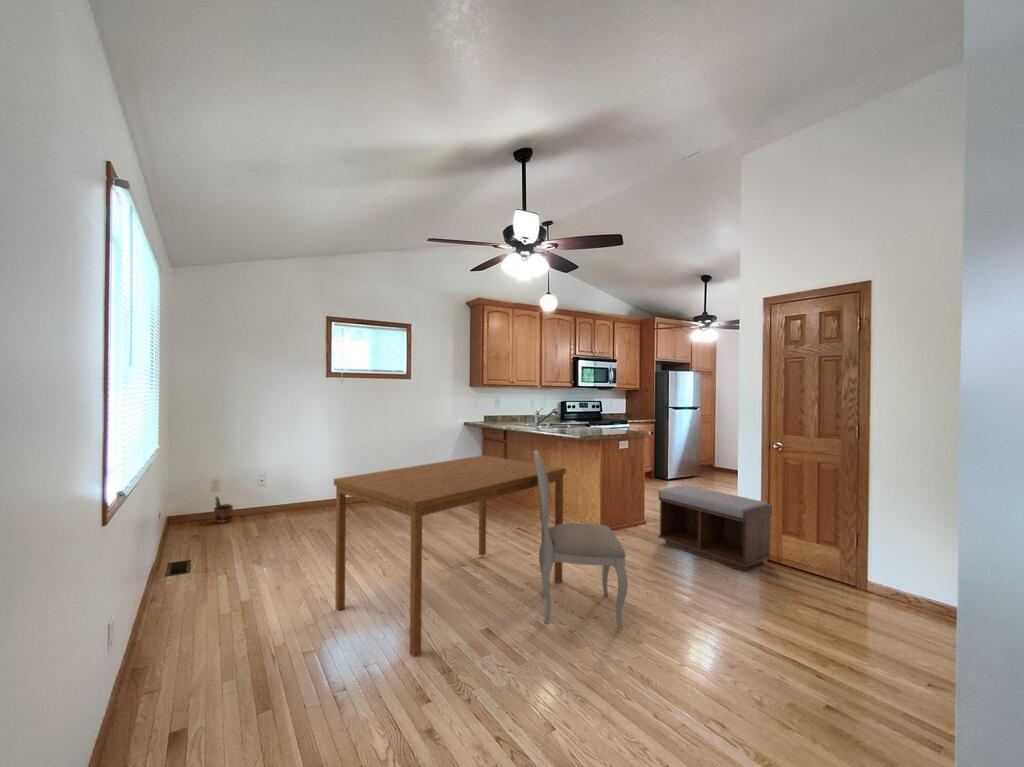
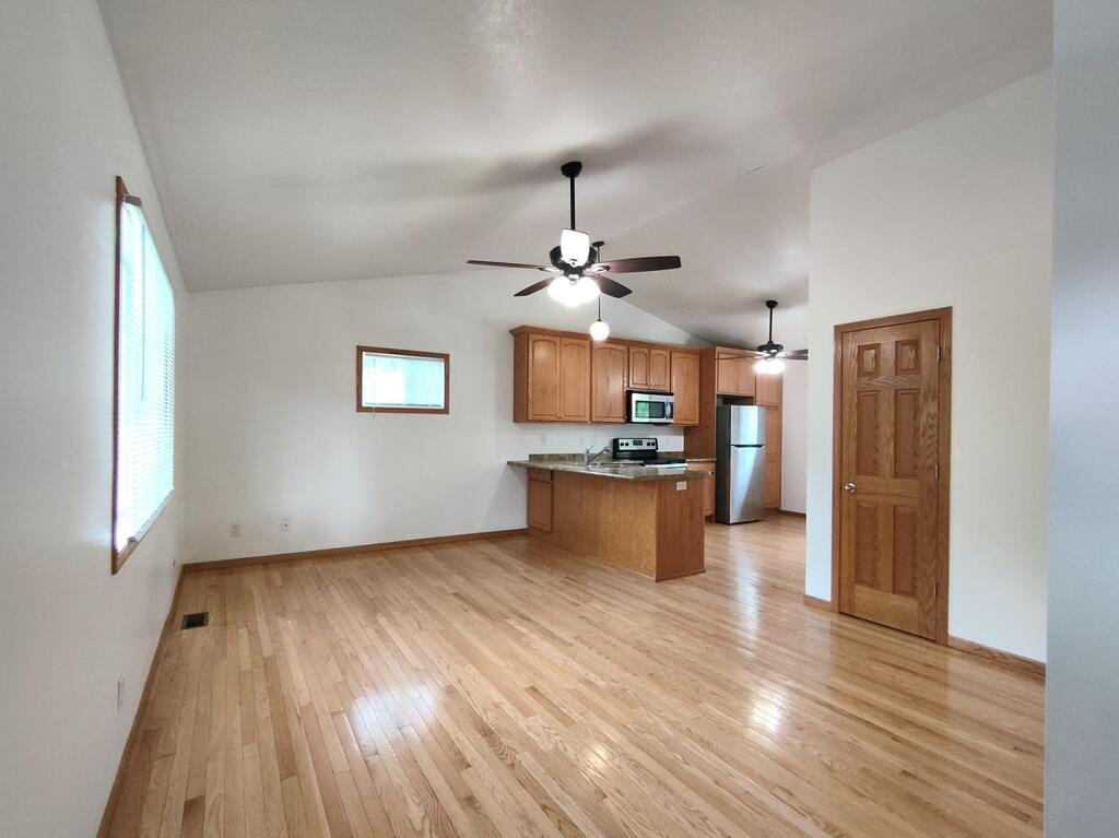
- bench (711, 523)
- potted plant (223, 508)
- dining chair (583, 530)
- dining table (479, 533)
